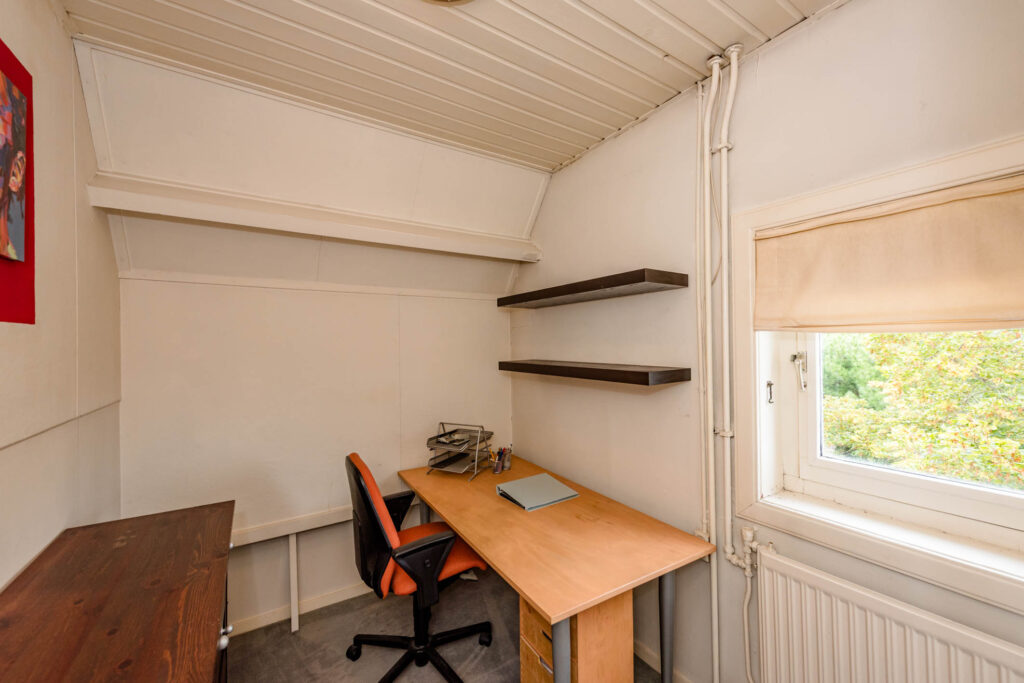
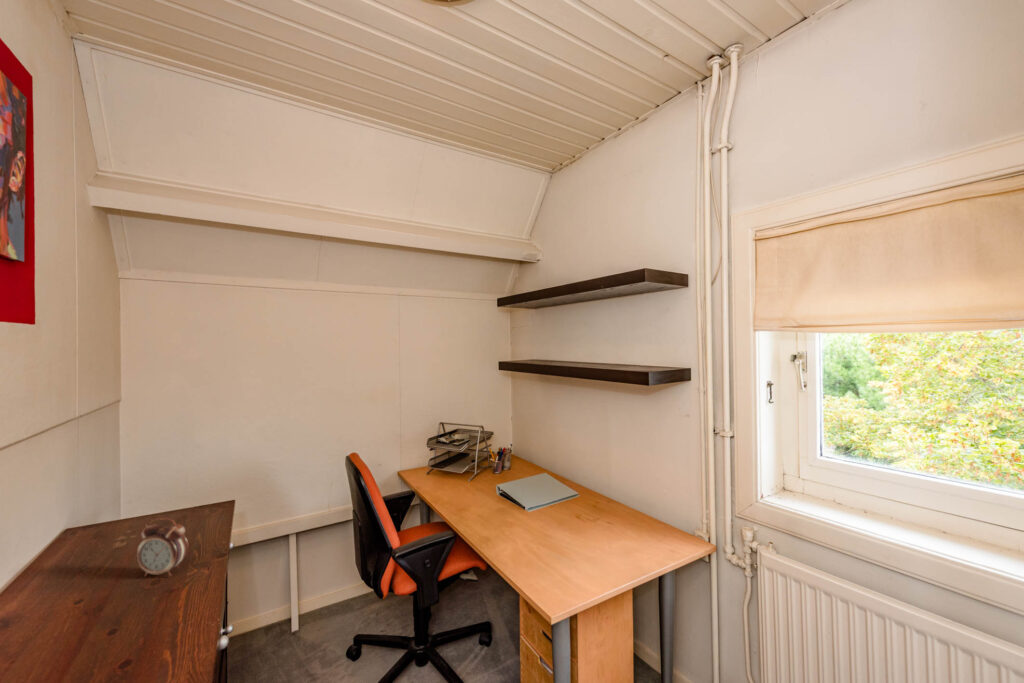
+ alarm clock (163, 545)
